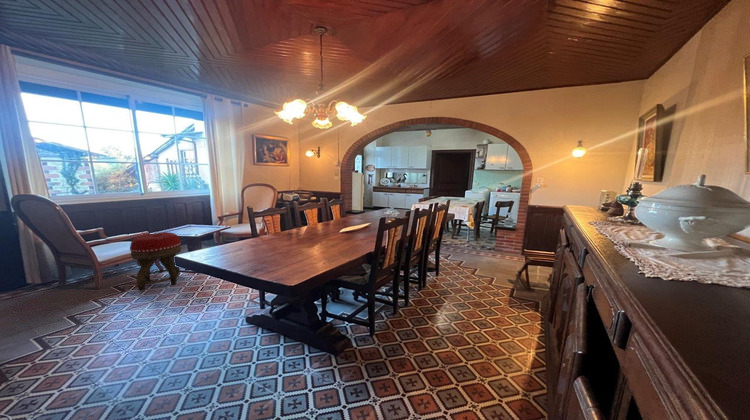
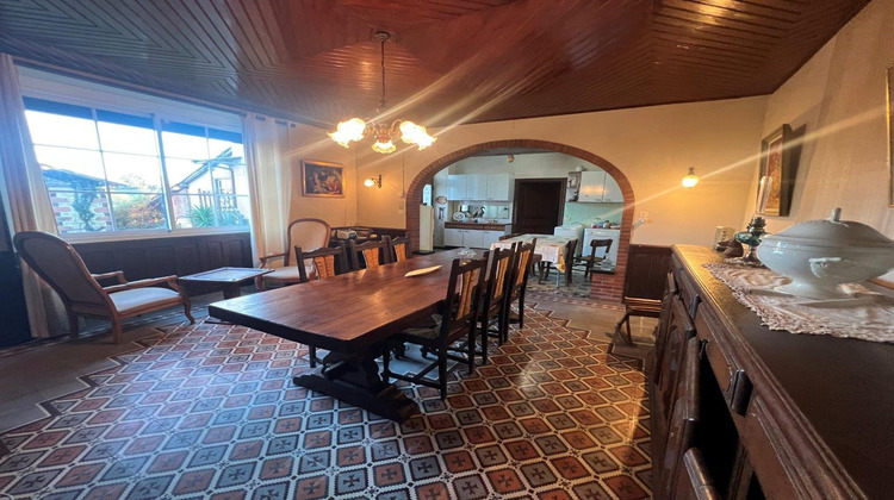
- footstool (157, 258)
